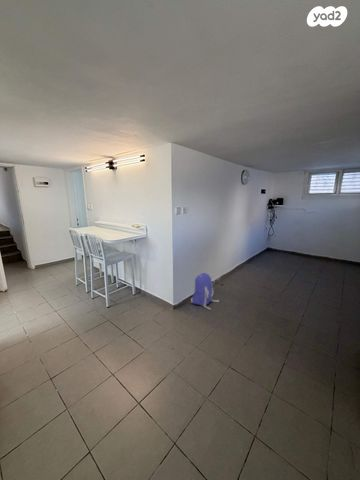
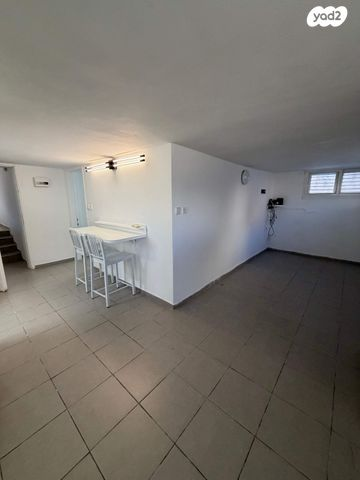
- backpack (204, 288)
